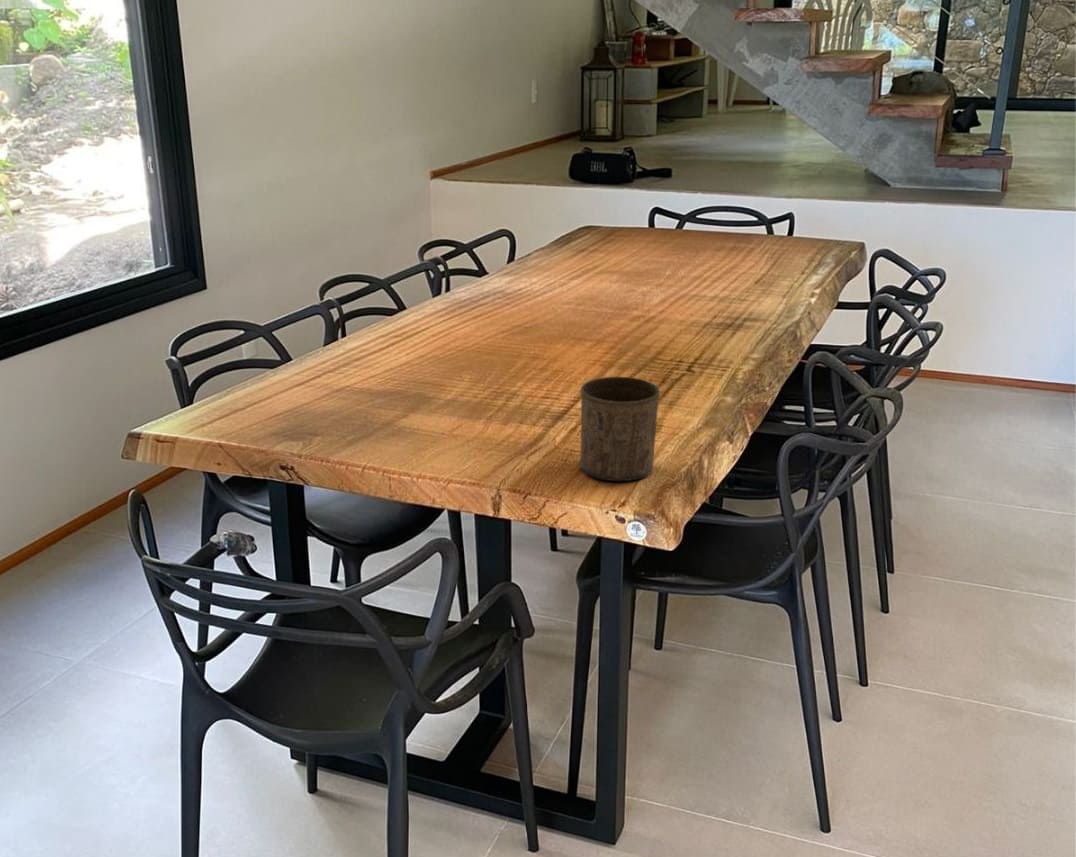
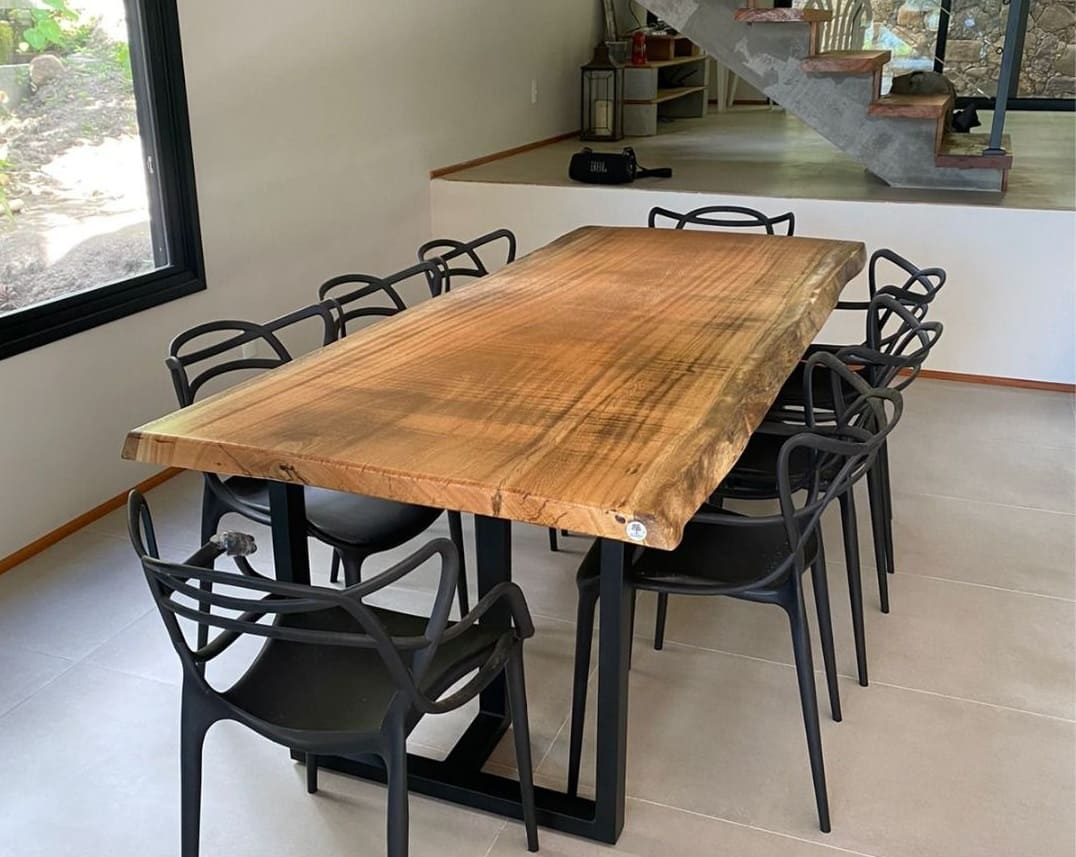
- cup (618, 429)
